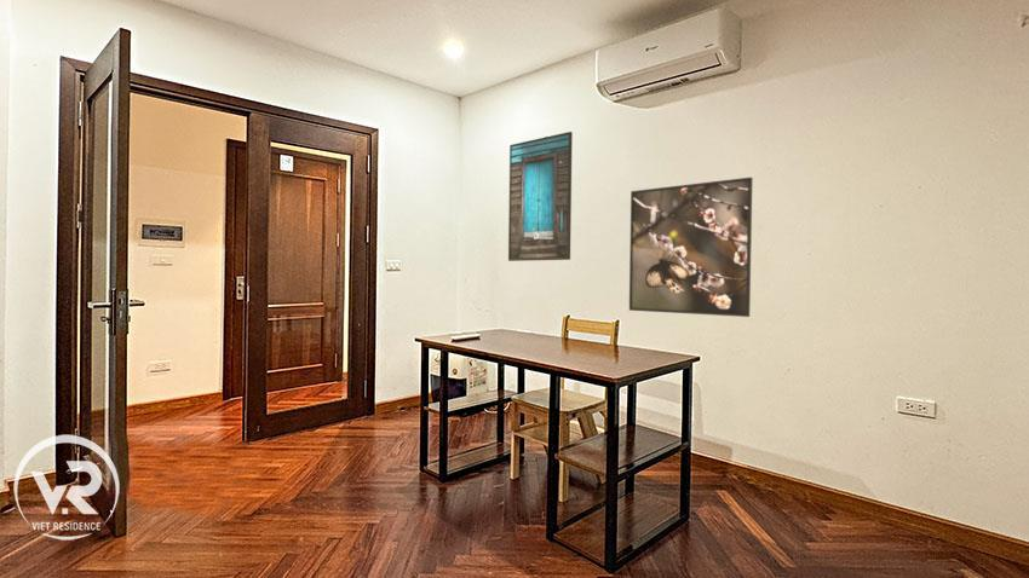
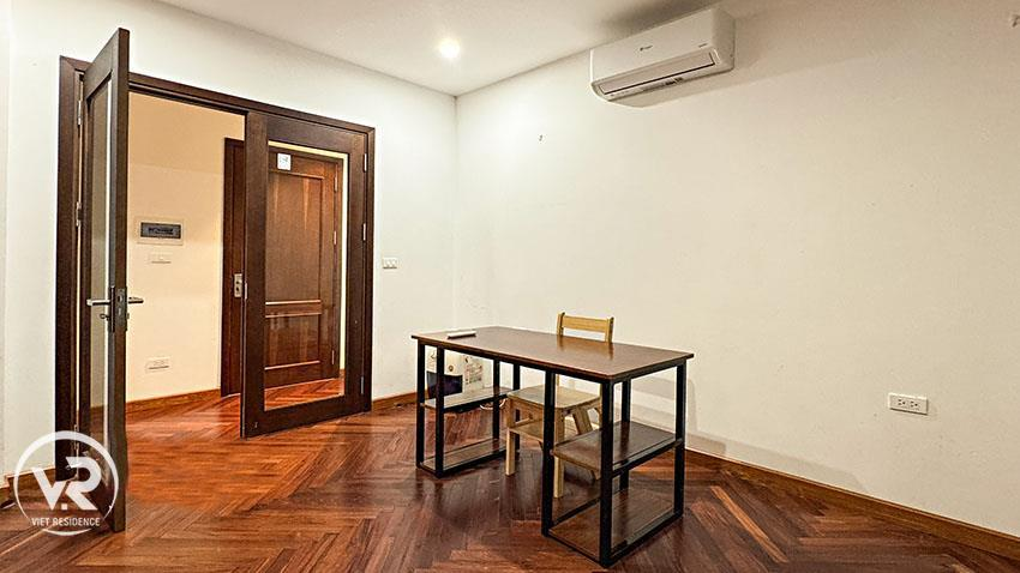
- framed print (538, 200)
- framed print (685, 249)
